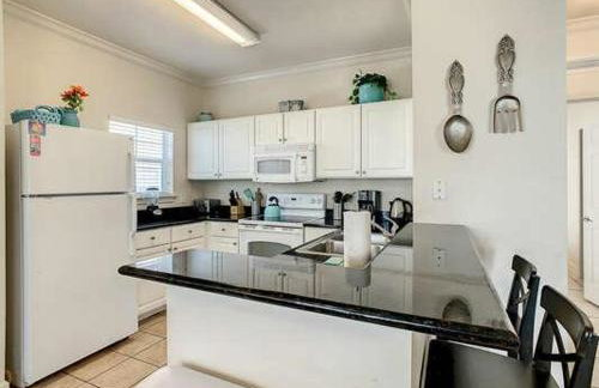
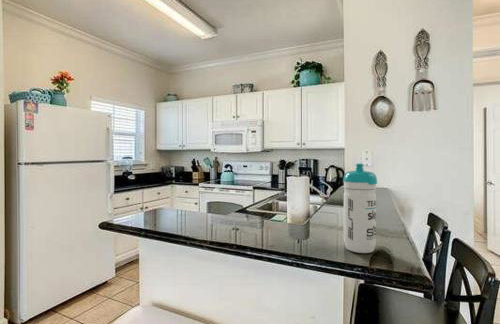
+ water bottle (359, 206)
